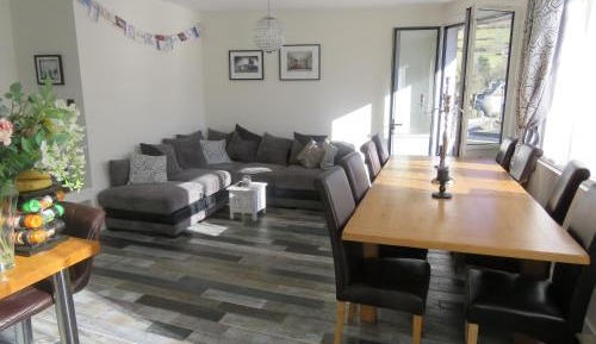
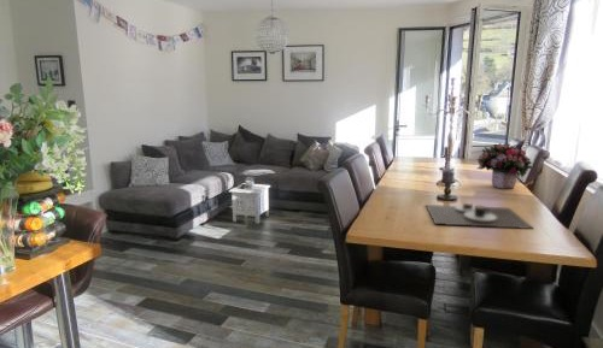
+ bouquet (502, 165)
+ place mat (474, 210)
